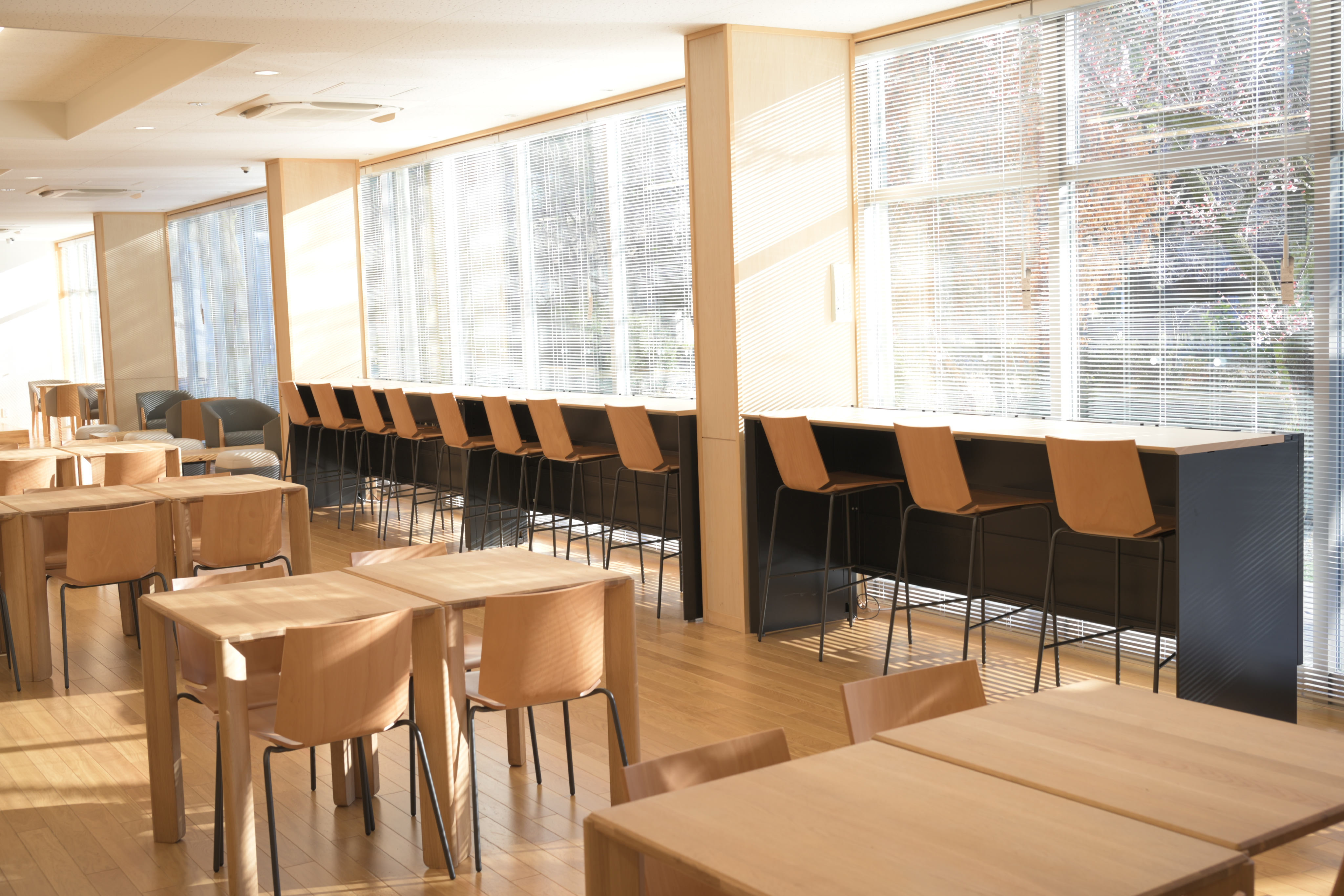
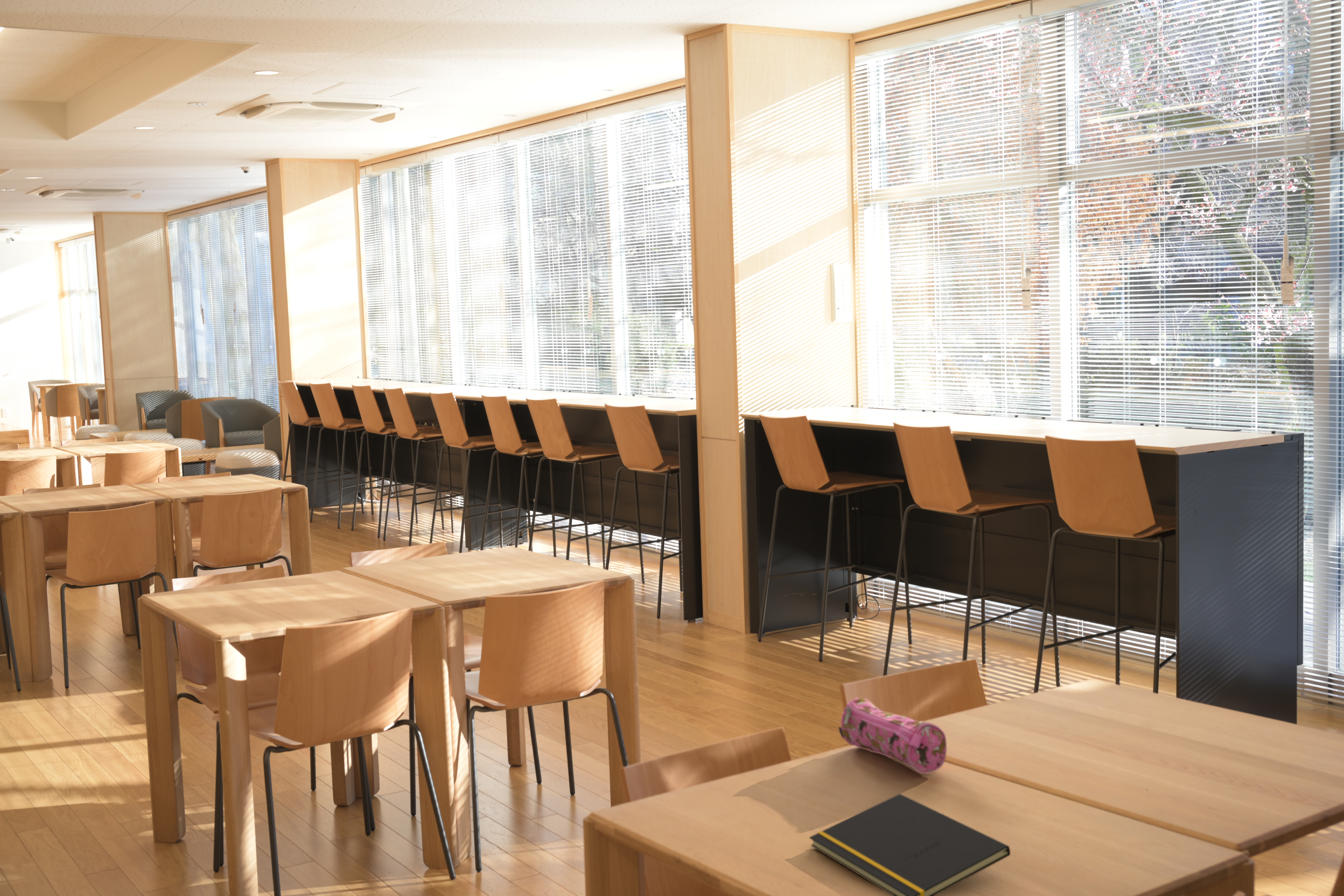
+ pencil case (892, 734)
+ notepad (906, 846)
